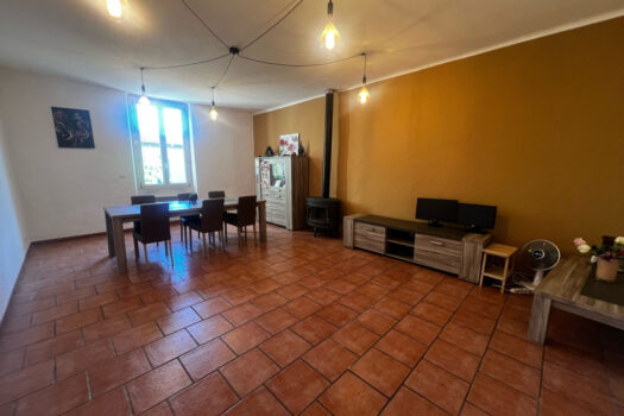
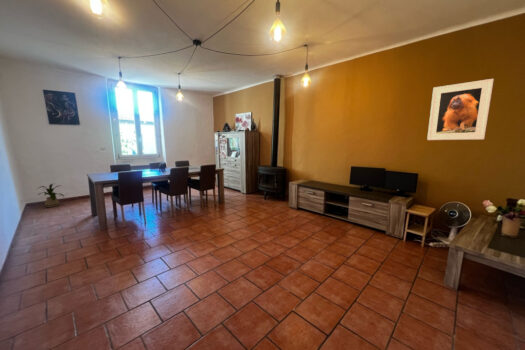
+ house plant (51, 193)
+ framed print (457, 112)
